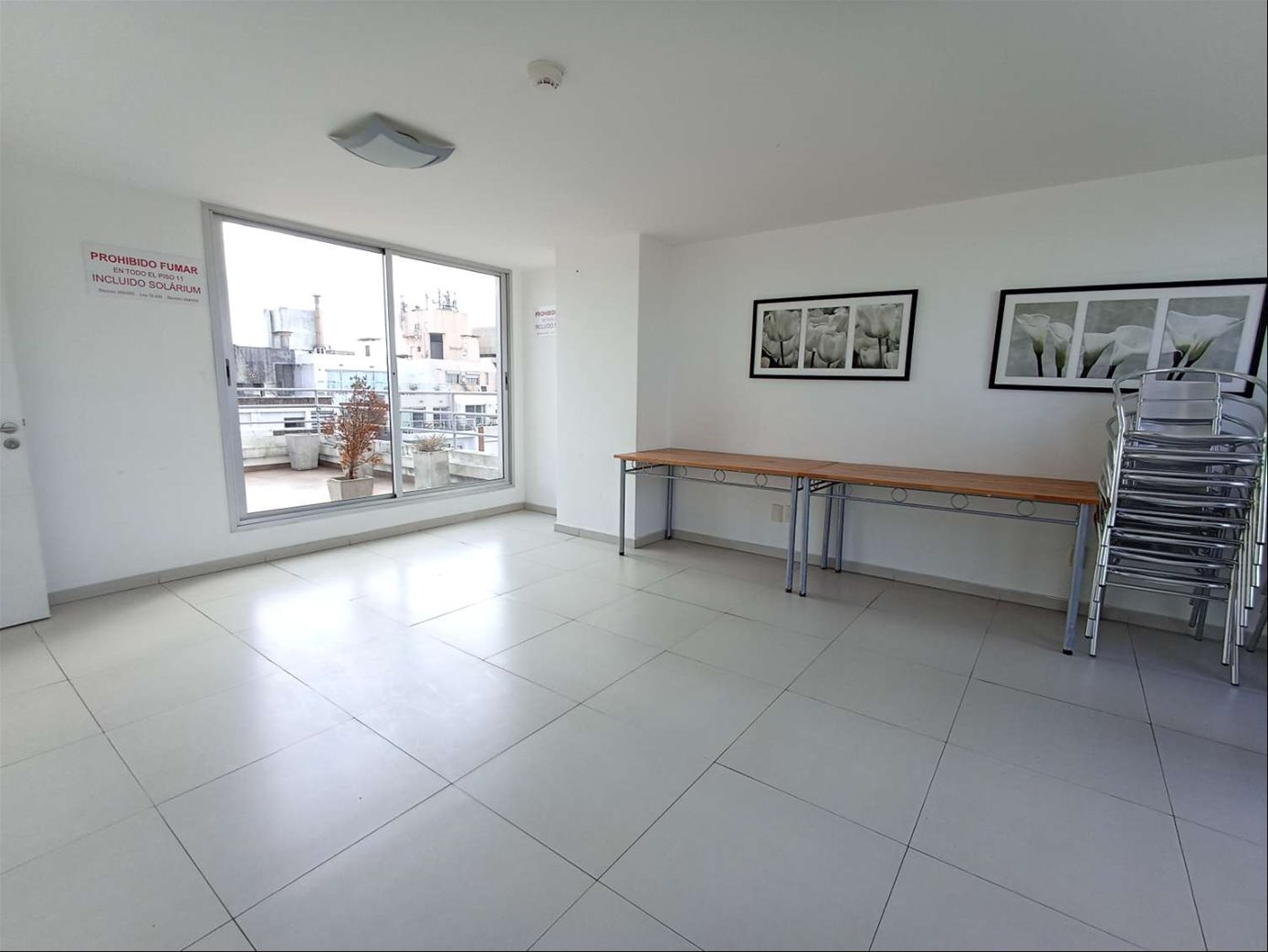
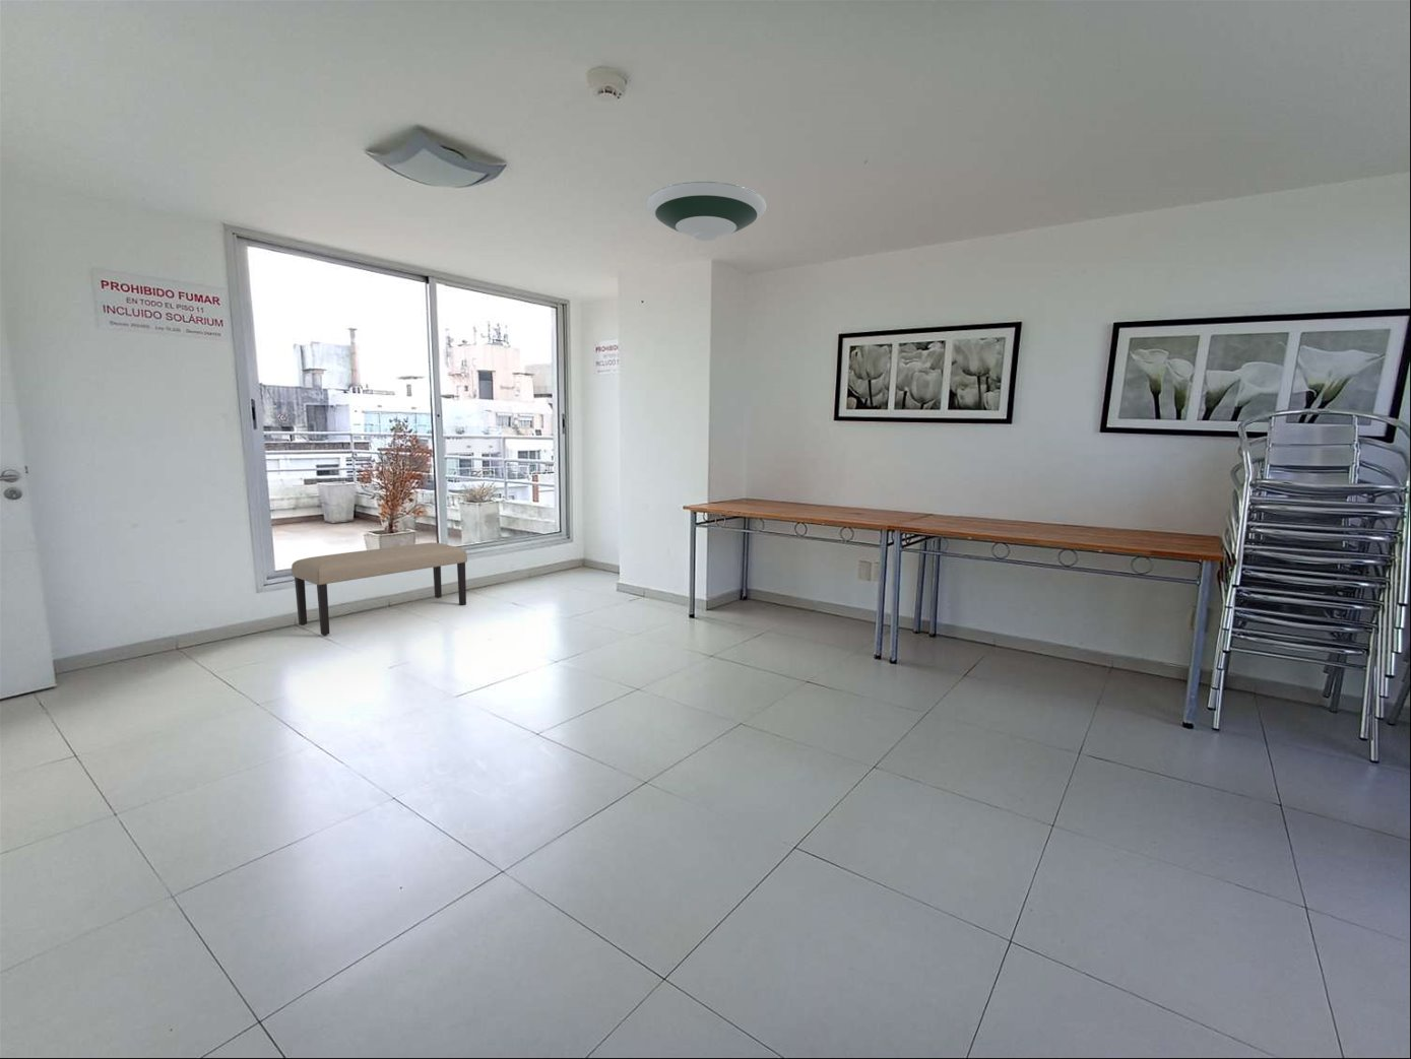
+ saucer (706, 221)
+ bench (382, 575)
